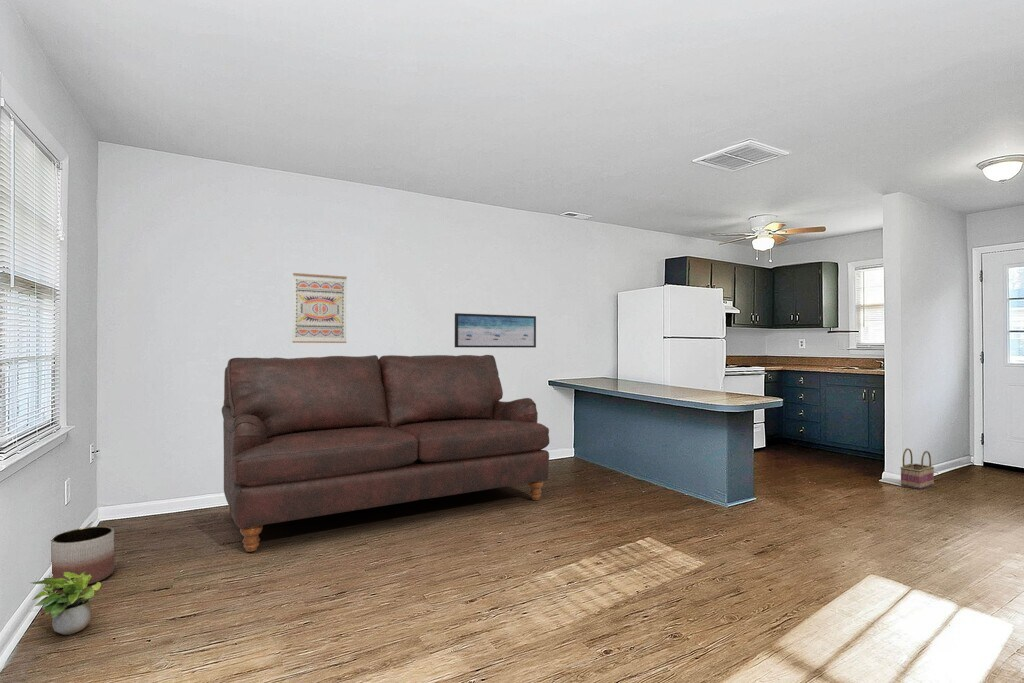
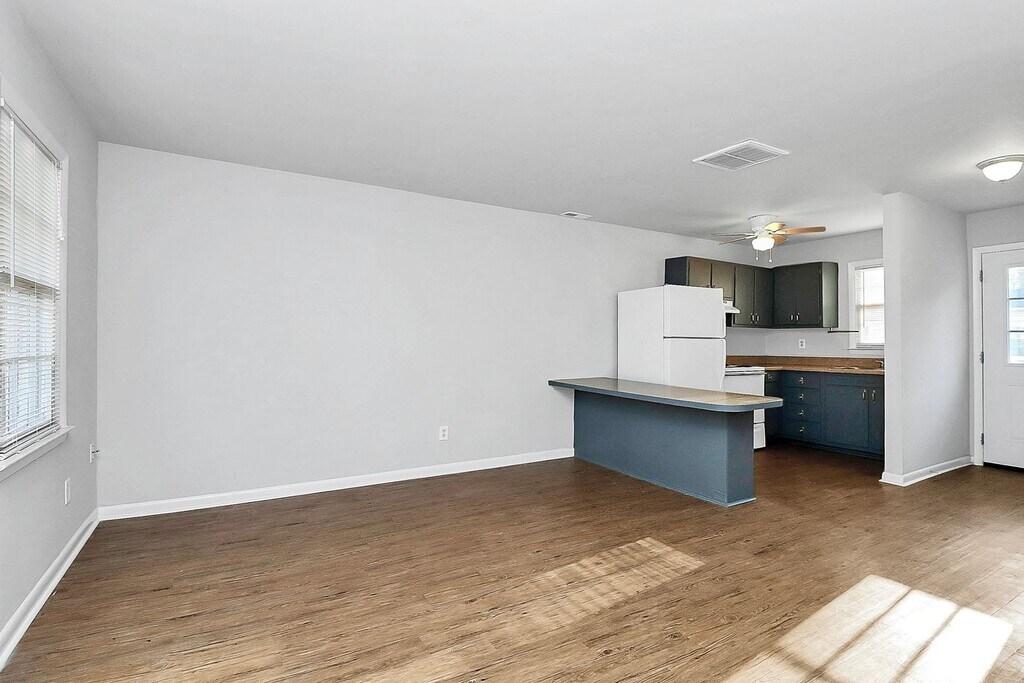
- potted plant (66, 601)
- planter (82, 556)
- sofa (388, 429)
- wall art (497, 331)
- wall art (320, 308)
- basket (917, 467)
